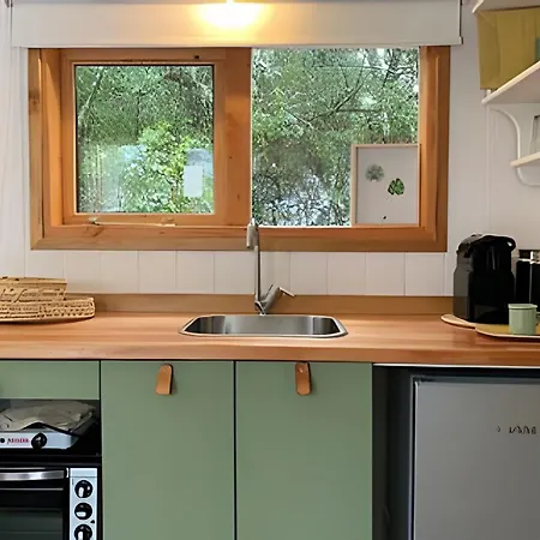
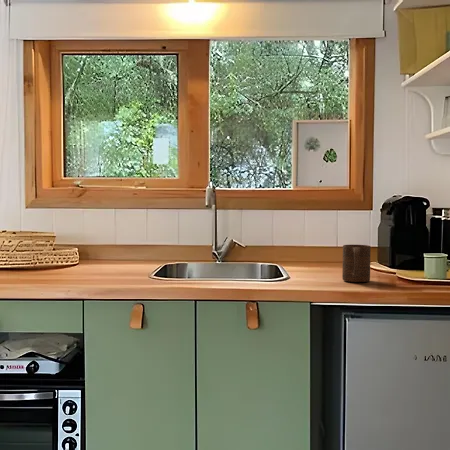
+ cup (357, 263)
